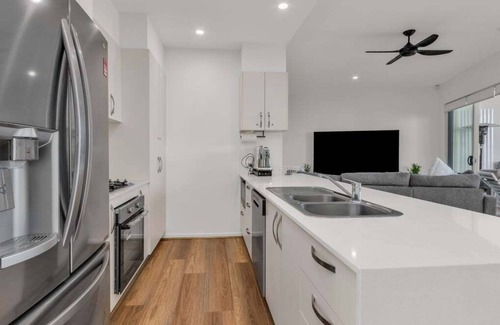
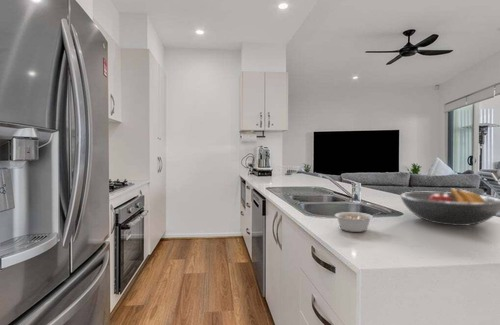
+ fruit bowl (447, 206)
+ legume (354, 220)
